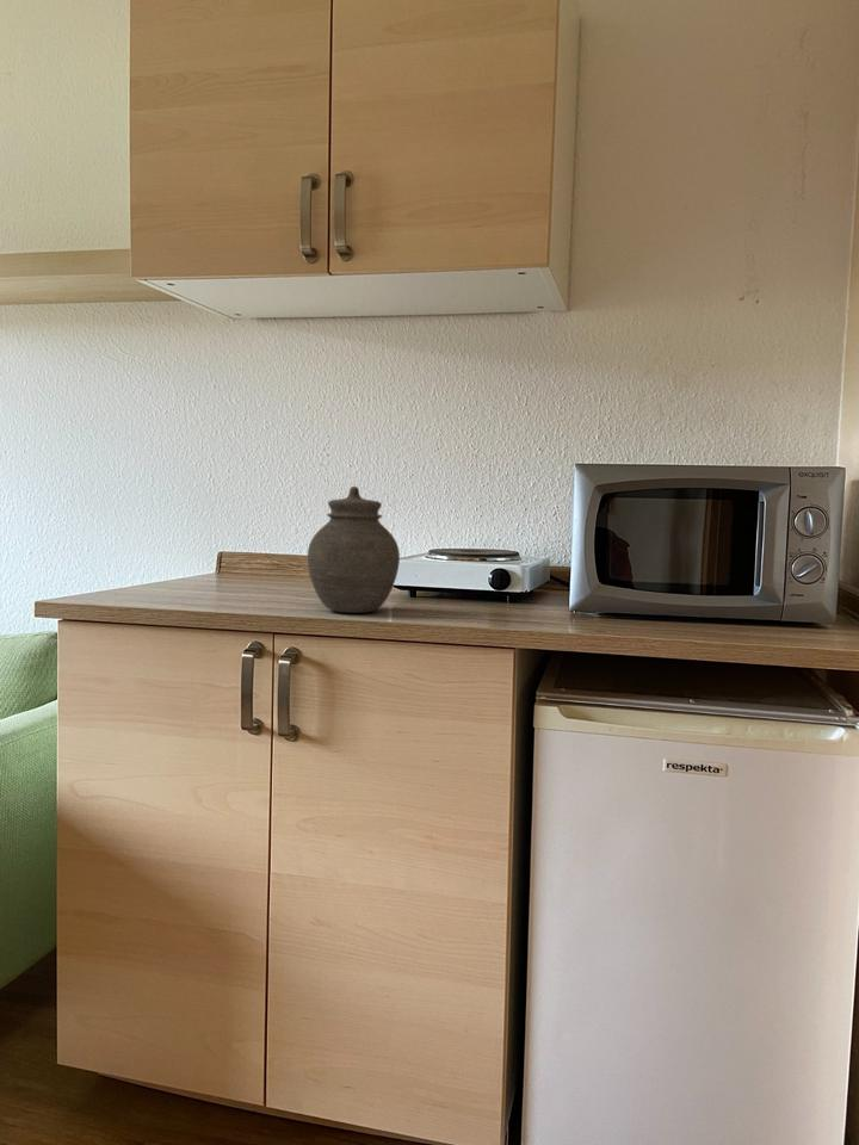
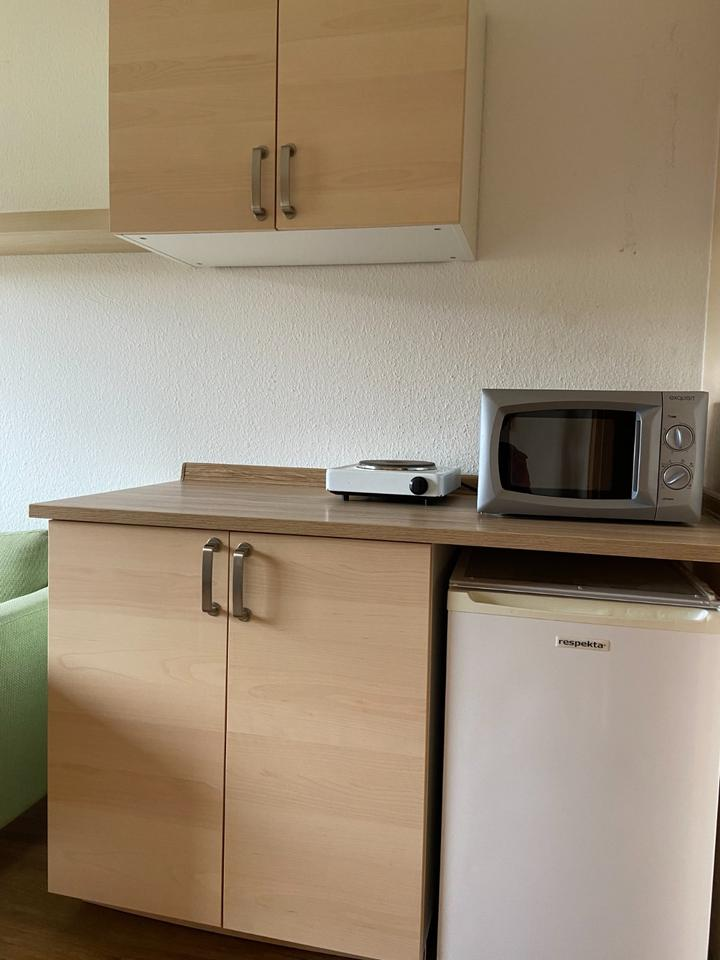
- jar (353, 549)
